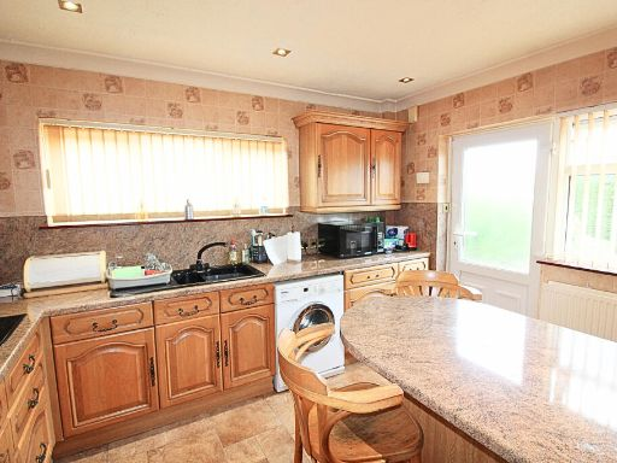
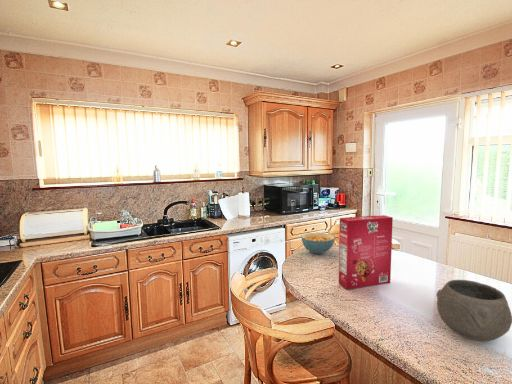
+ bowl (472, 312)
+ cereal bowl (317, 244)
+ cereal box (365, 250)
